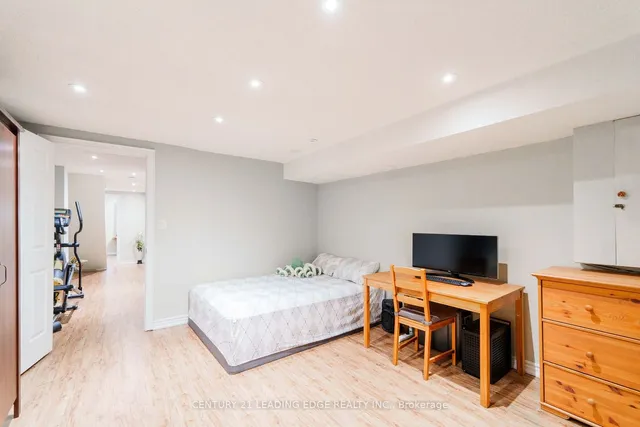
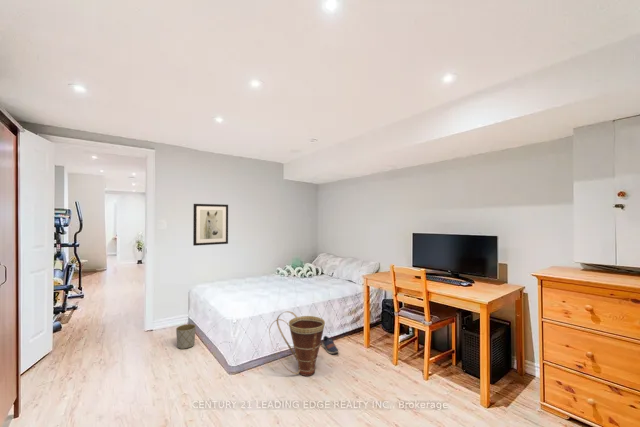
+ basket (295, 343)
+ wall art (211, 224)
+ planter (185, 336)
+ shoe (329, 344)
